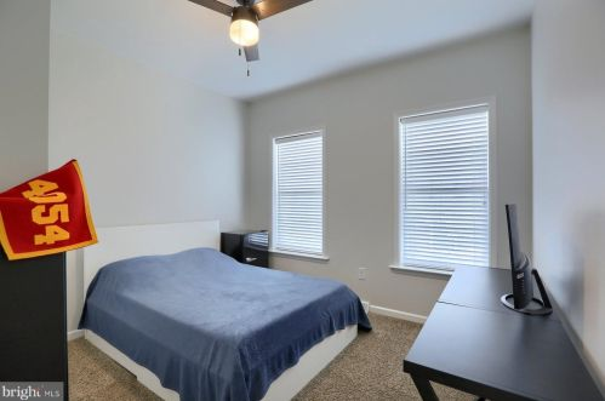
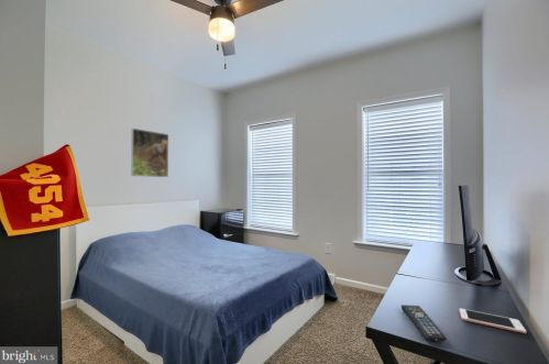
+ cell phone (490, 319)
+ remote control (420, 320)
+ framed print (151, 154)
